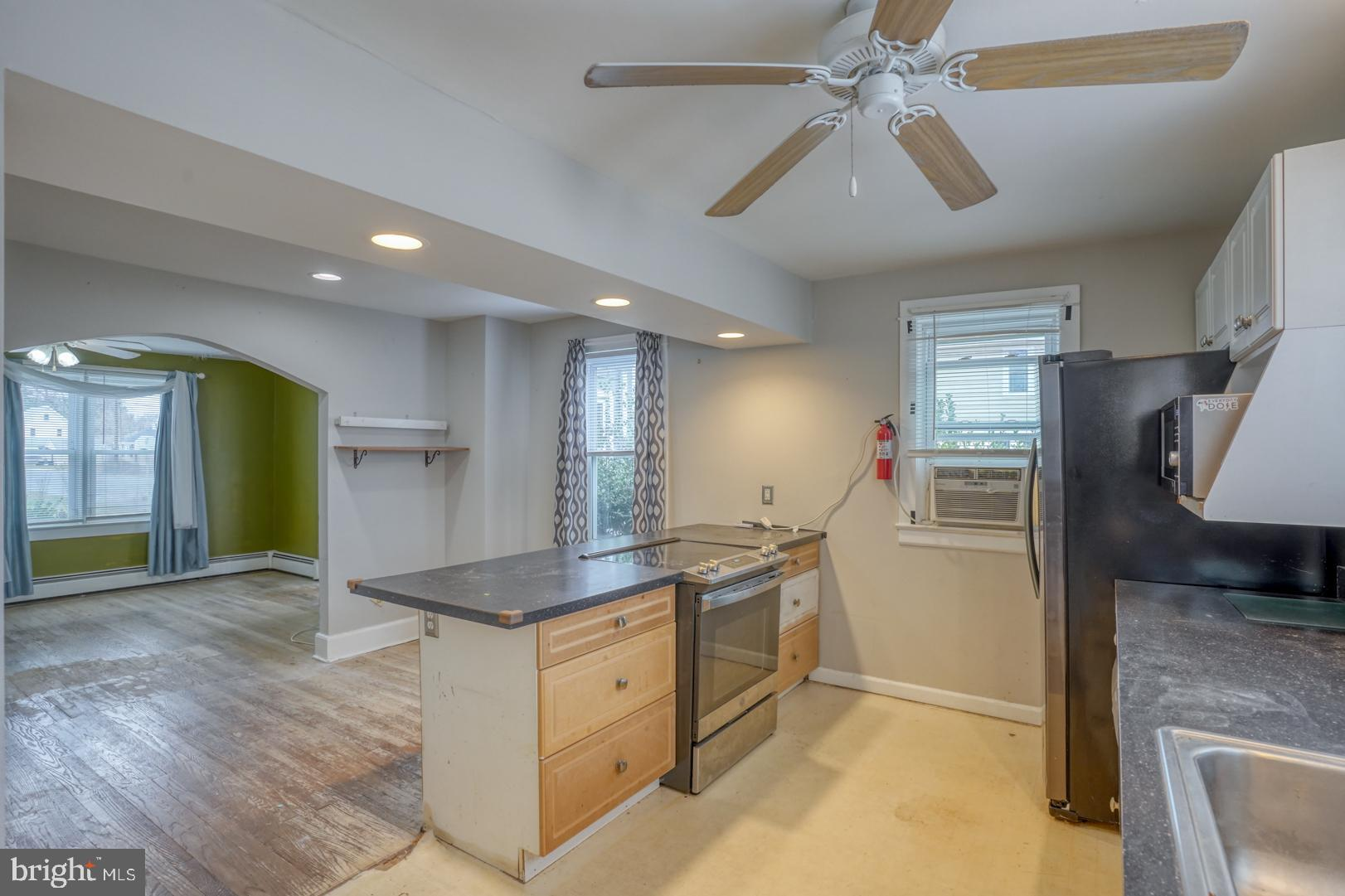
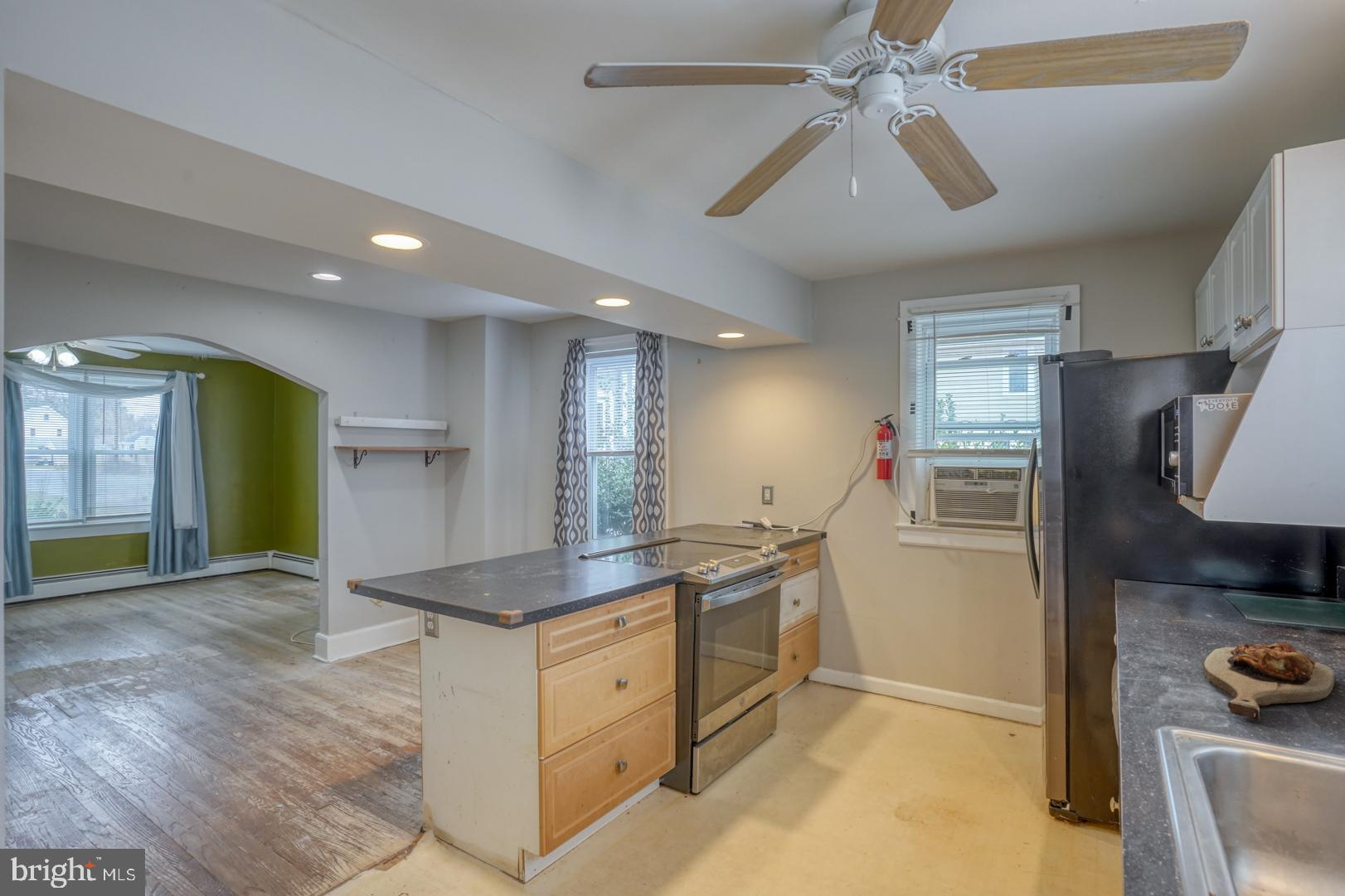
+ cutting board (1271, 670)
